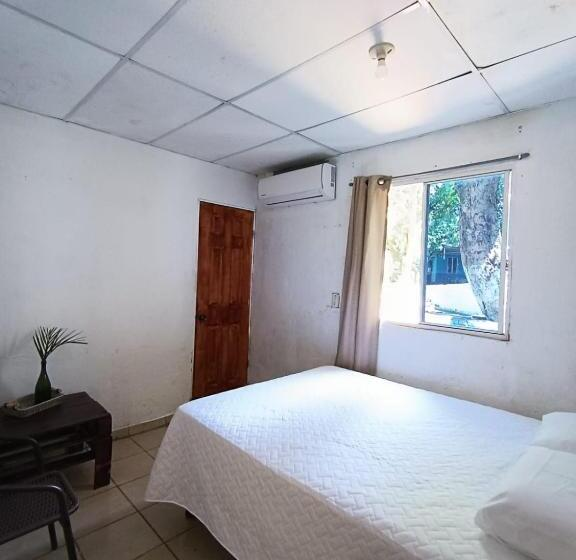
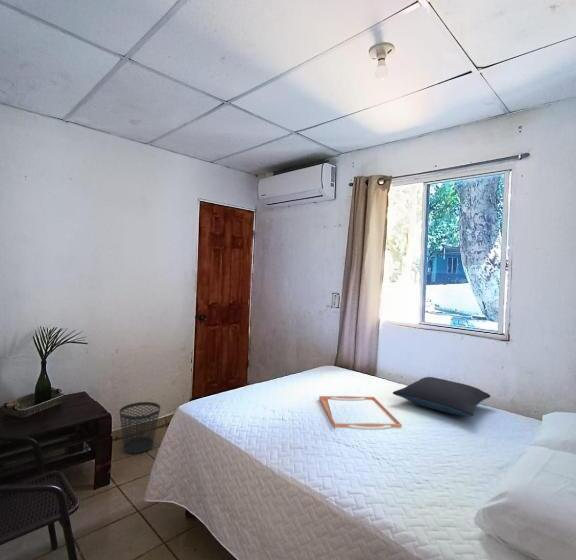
+ serving tray (356, 400)
+ pillow (441, 394)
+ wastebasket (139, 428)
